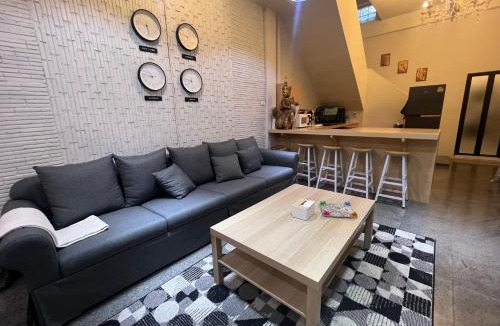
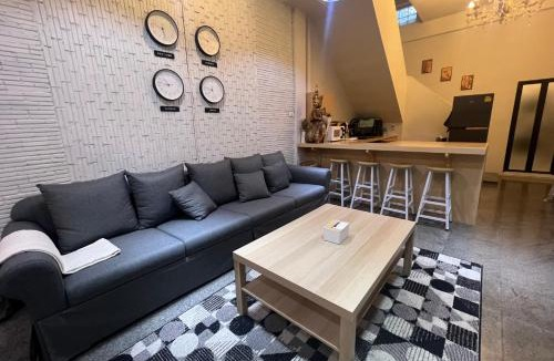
- board game (337, 208)
